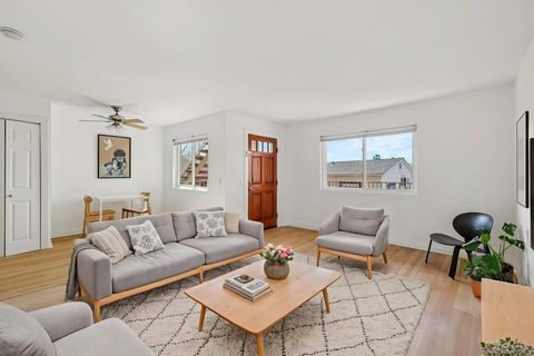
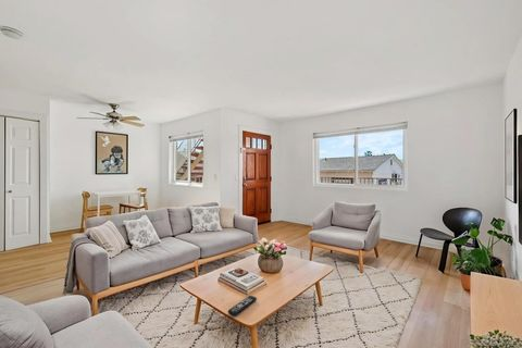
+ remote control (243, 304)
